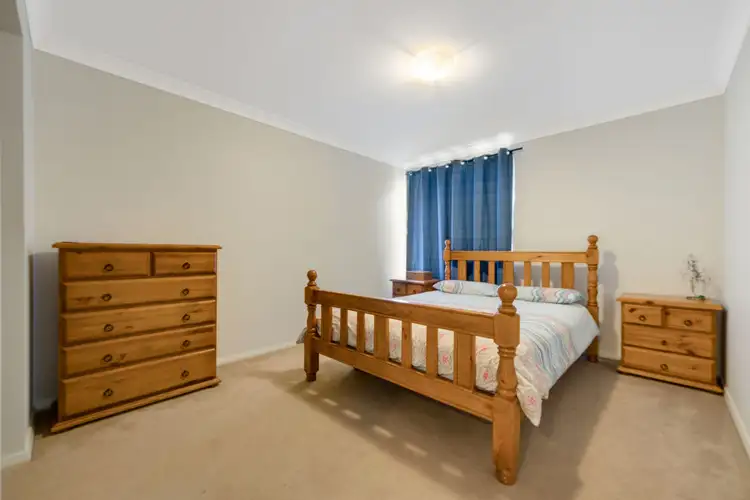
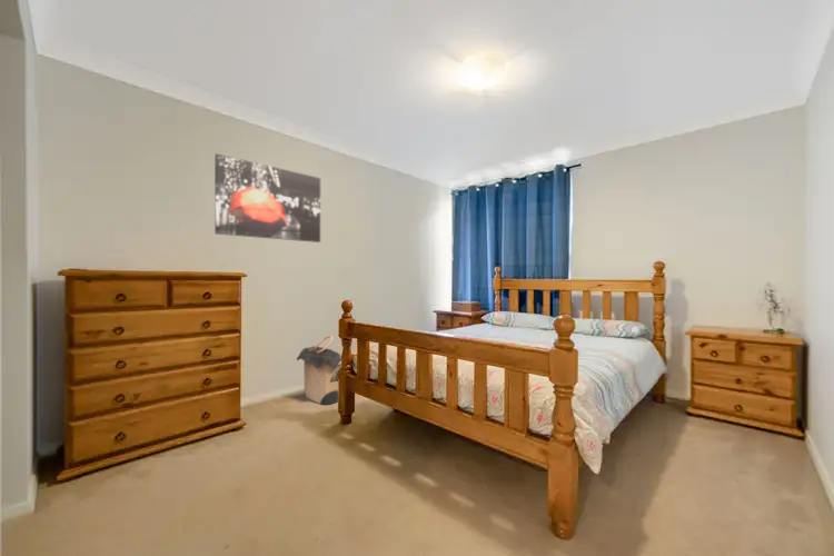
+ laundry hamper (319, 367)
+ wall art (272, 202)
